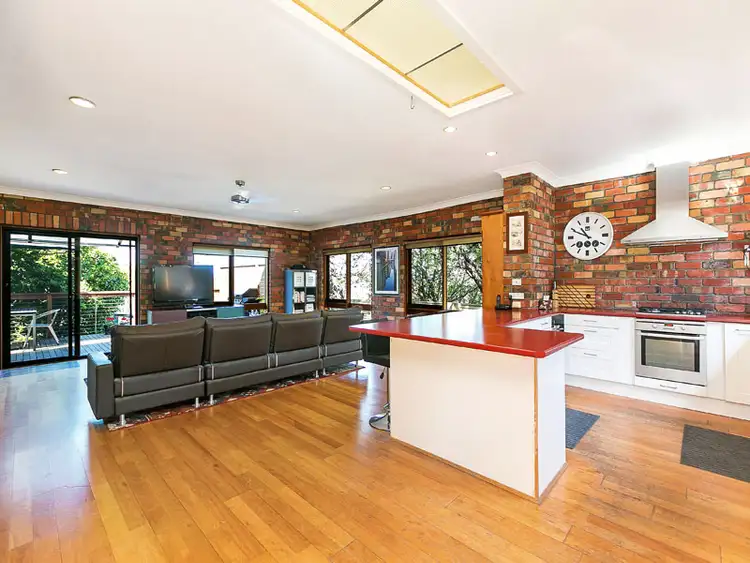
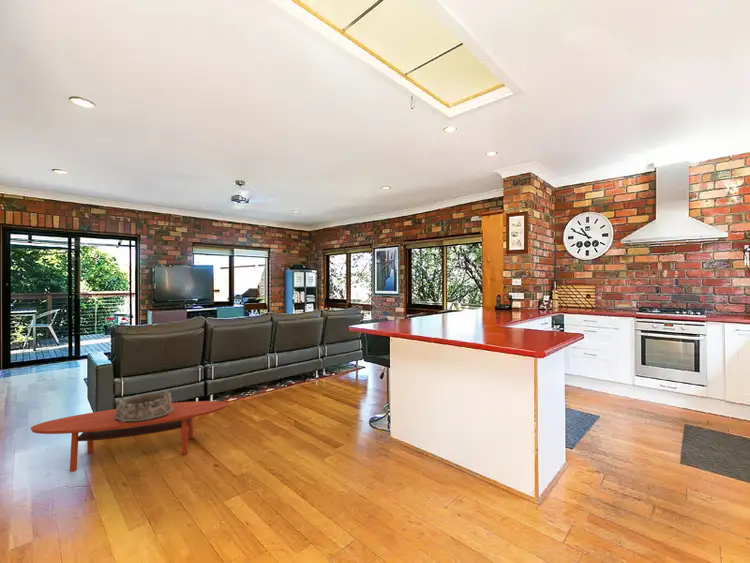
+ coffee table (137, 433)
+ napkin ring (145, 405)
